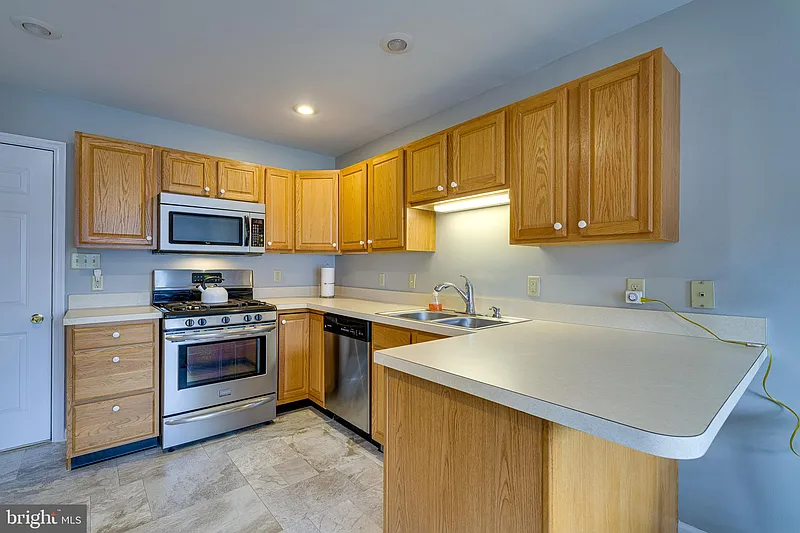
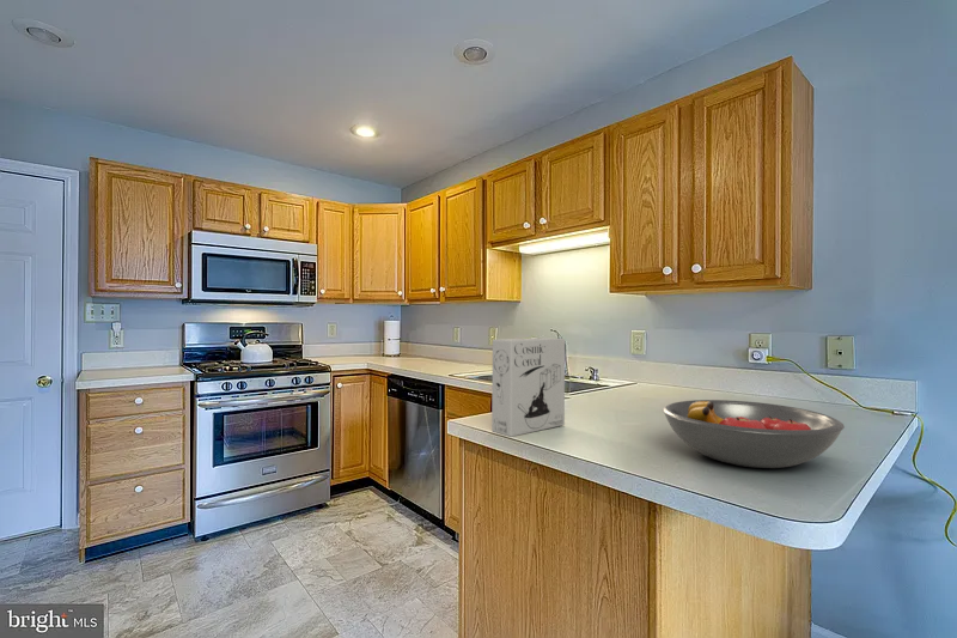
+ fruit bowl (745, 430)
+ cereal box (529, 383)
